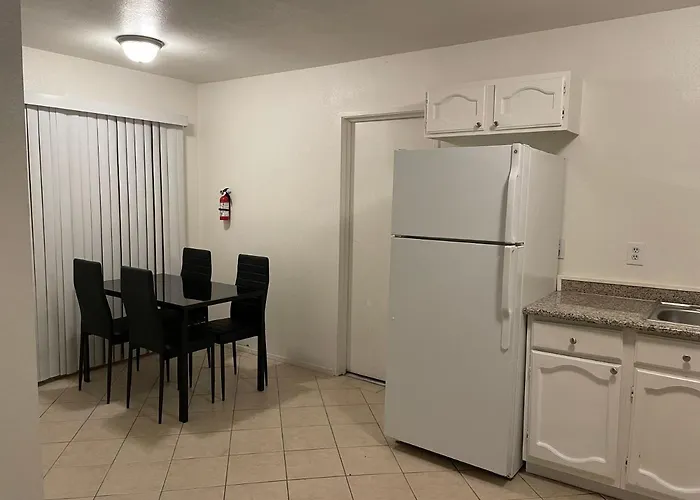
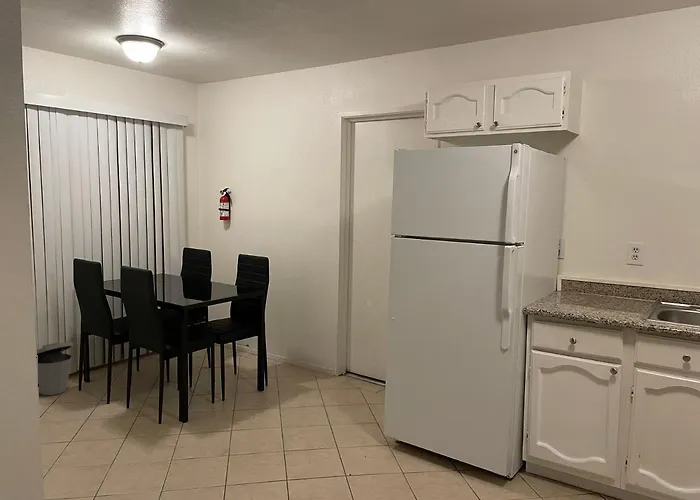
+ trash can (51, 365)
